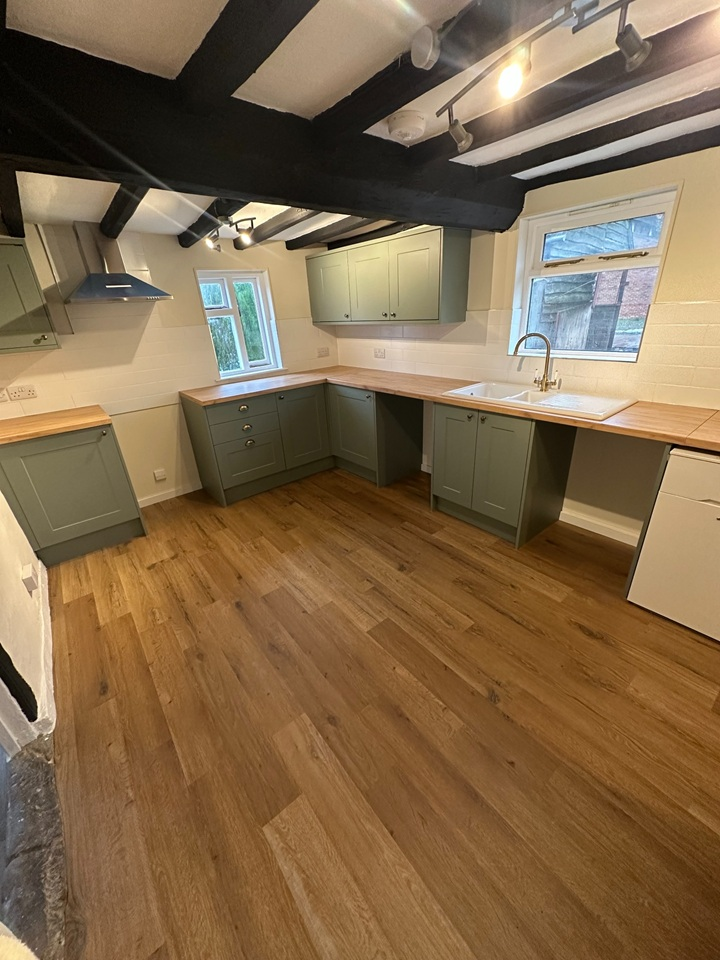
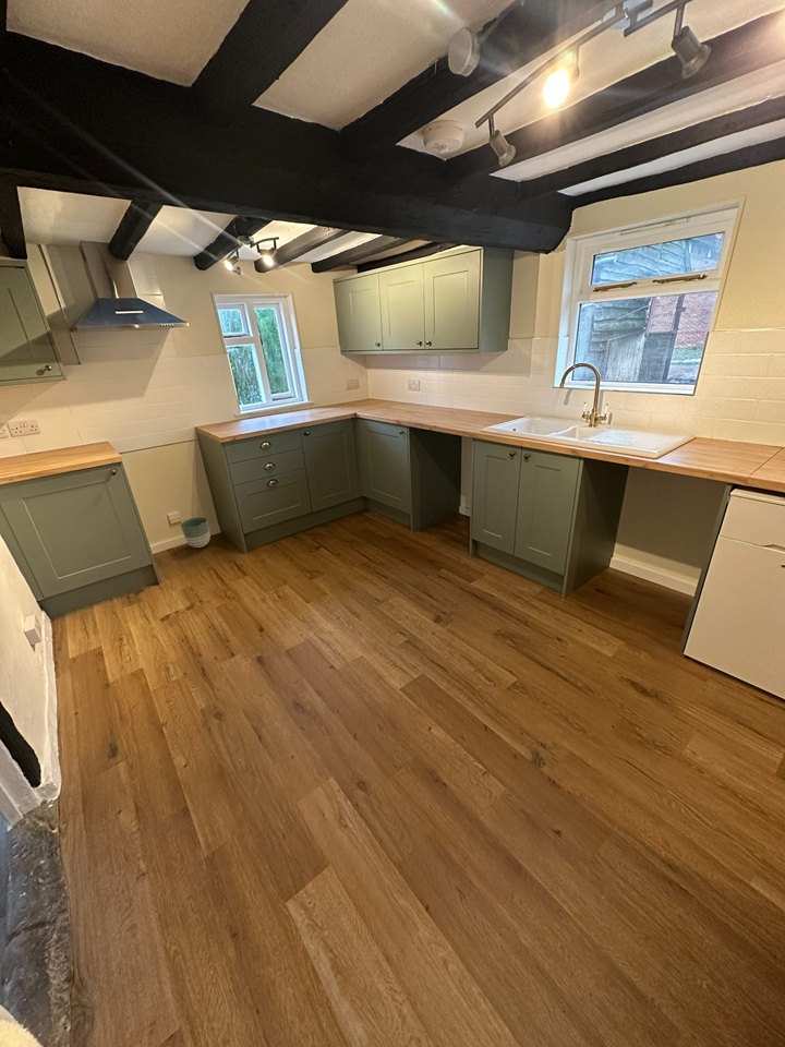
+ planter (197, 533)
